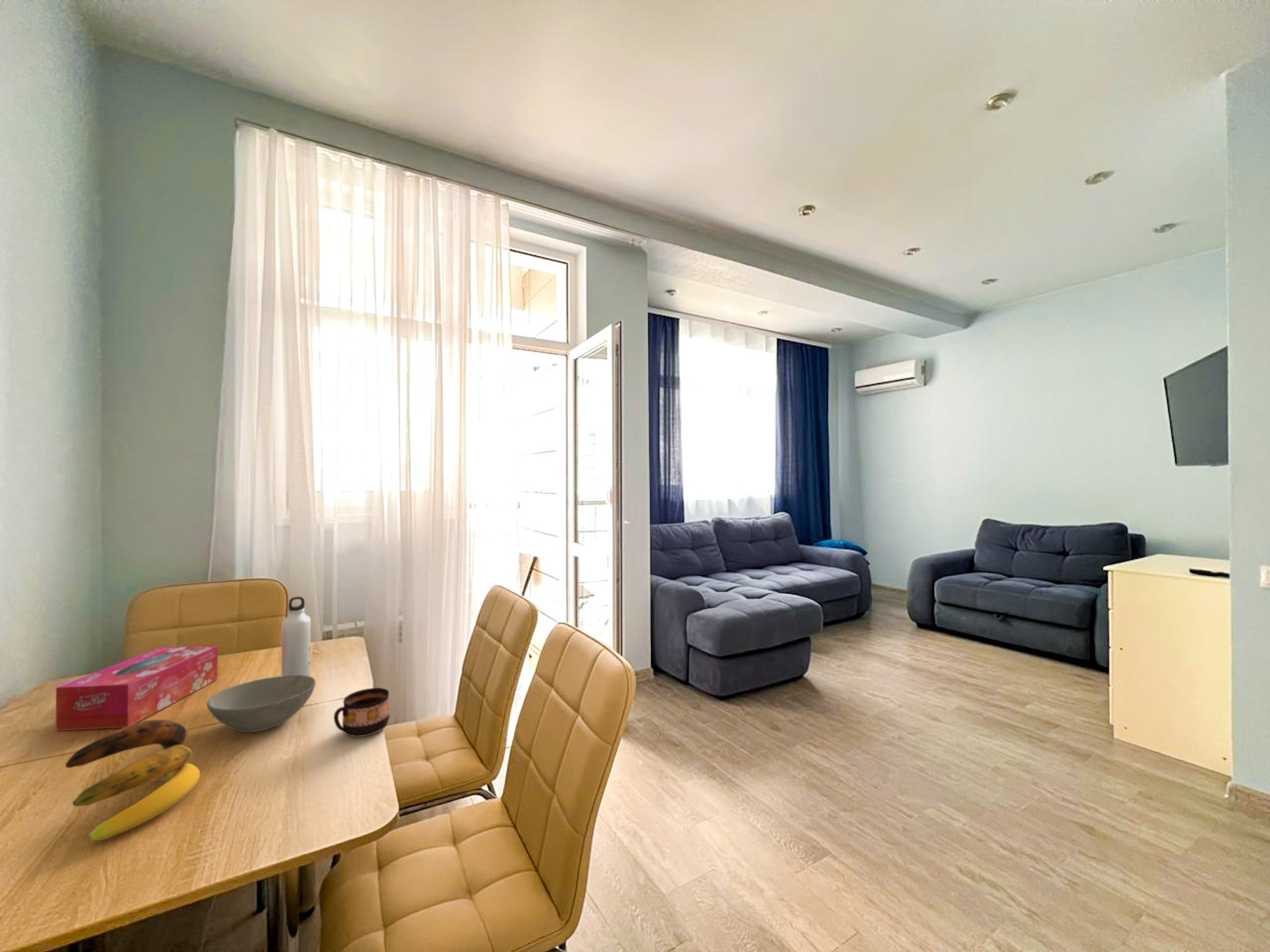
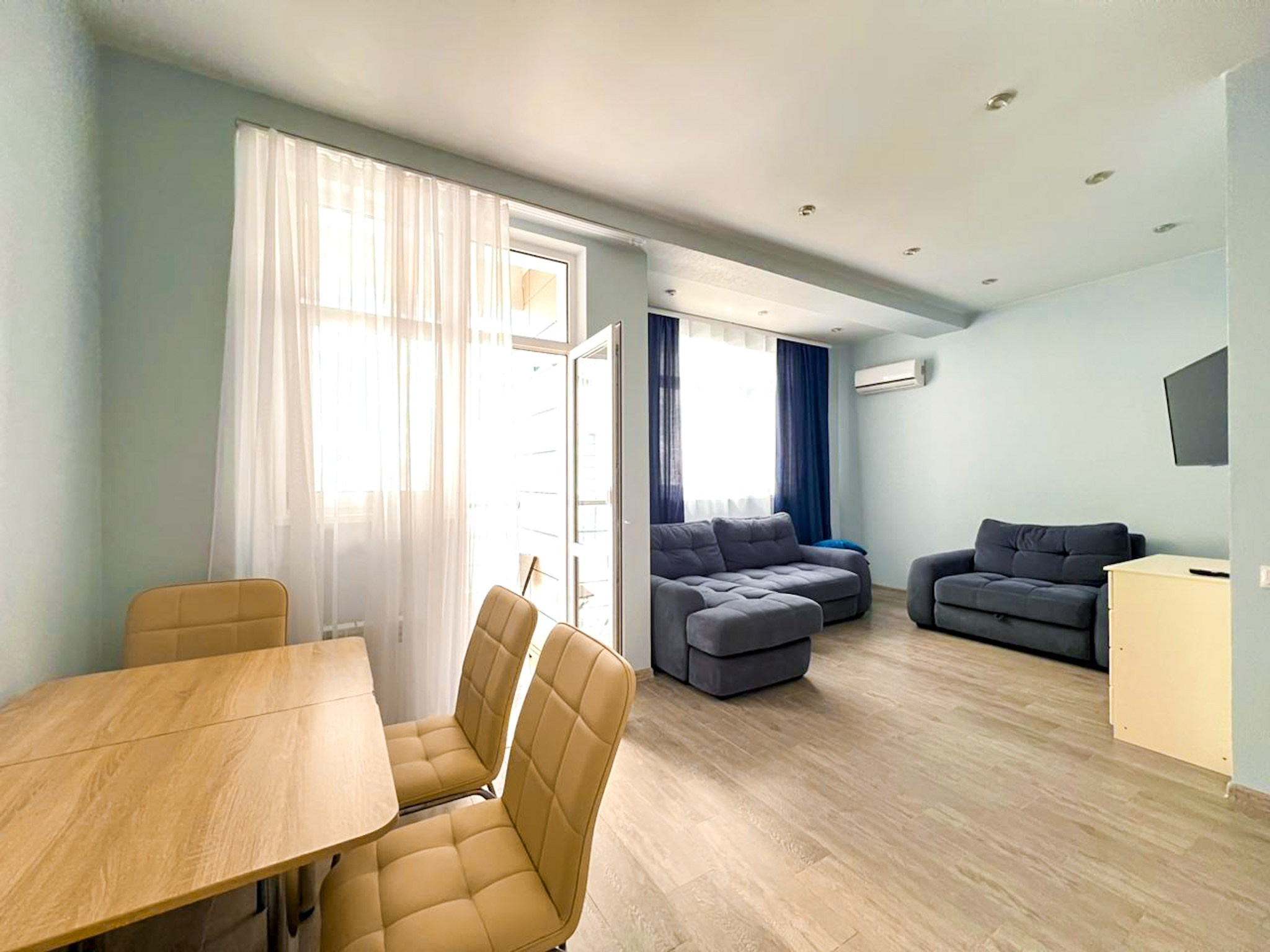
- cup (363, 713)
- water bottle (296, 640)
- bowl (264, 706)
- banana (138, 765)
- tissue box (146, 682)
